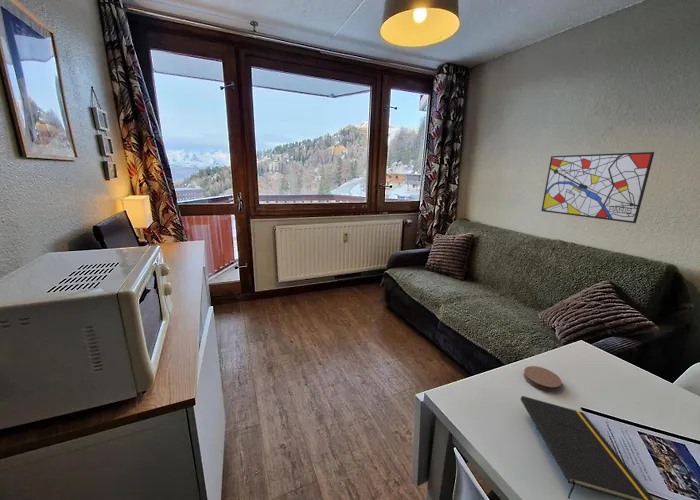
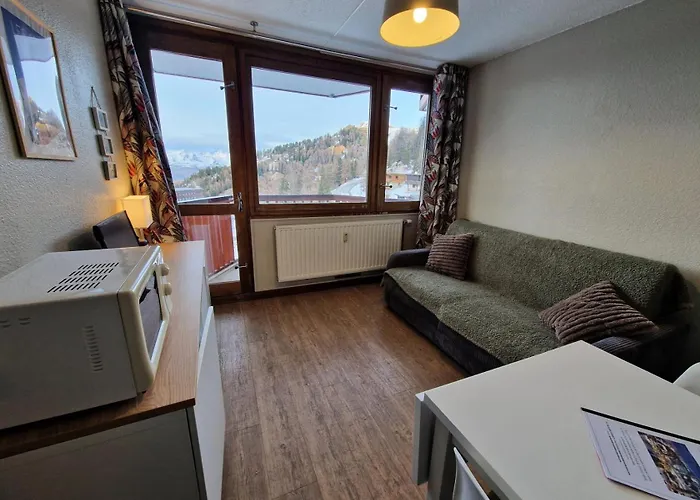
- notepad (576, 442)
- coaster (542, 377)
- wall art (589, 186)
